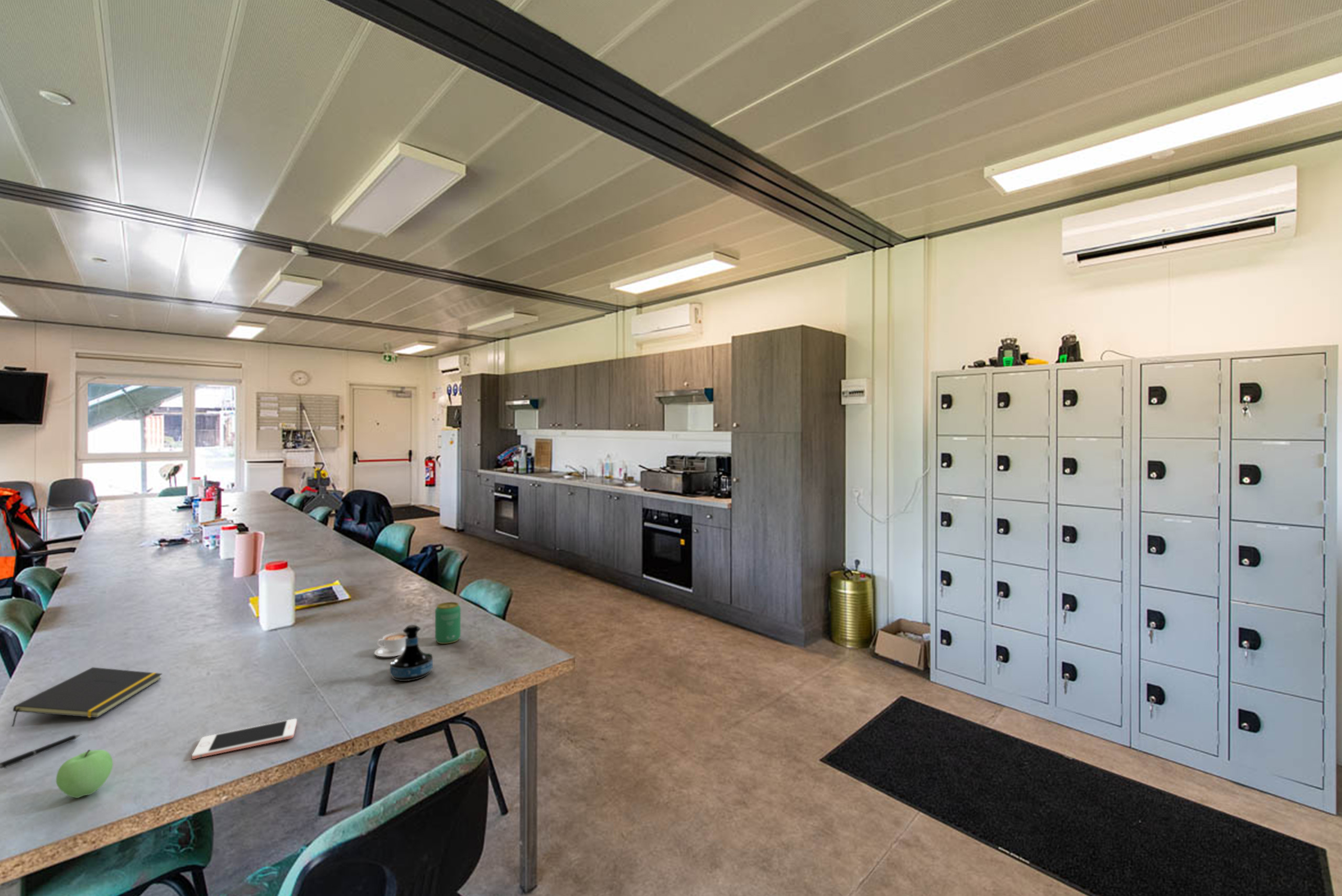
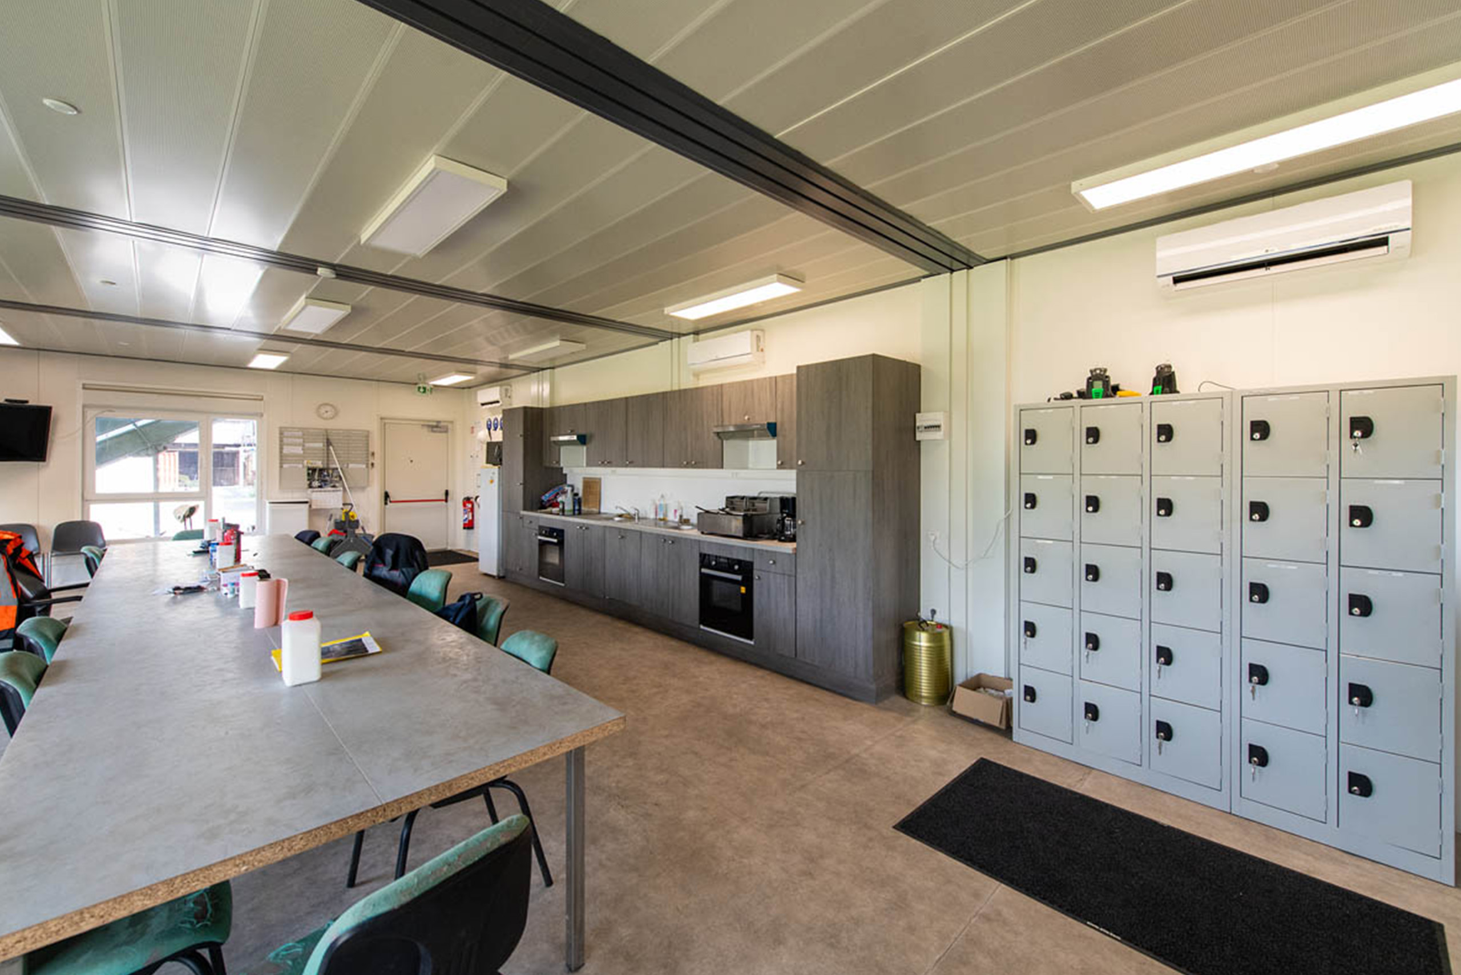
- apple (85, 772)
- notepad (94, 691)
- cell phone (247, 737)
- tequila bottle (412, 650)
- pen (42, 749)
- beverage can (448, 622)
- coffee cup (395, 643)
